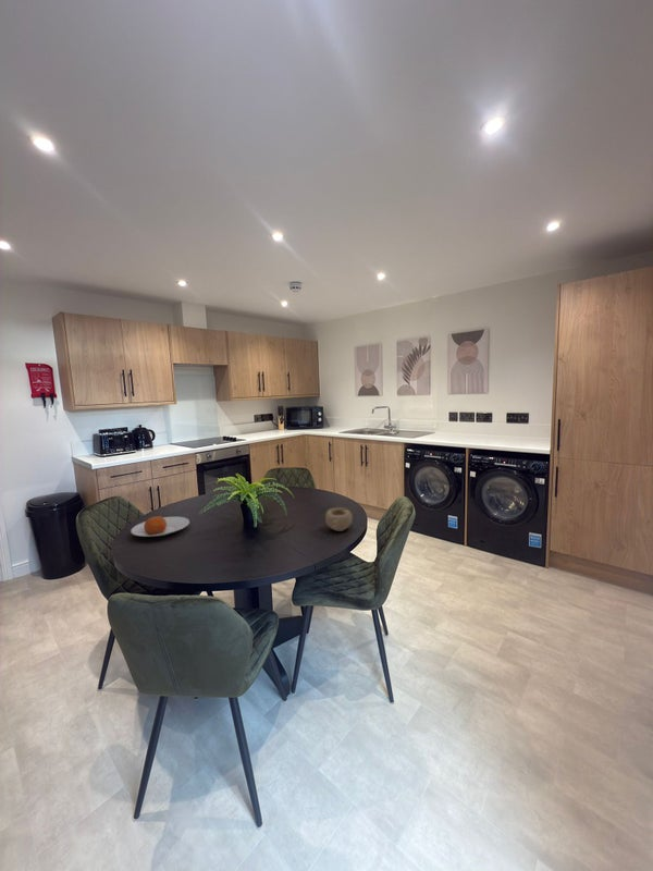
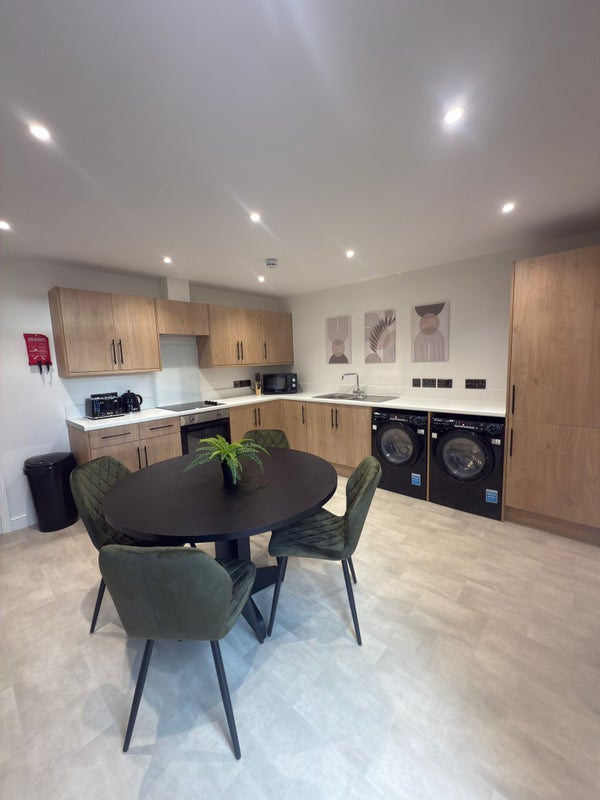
- plate (160, 524)
- bowl (338, 519)
